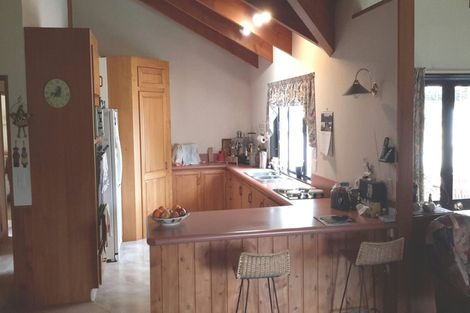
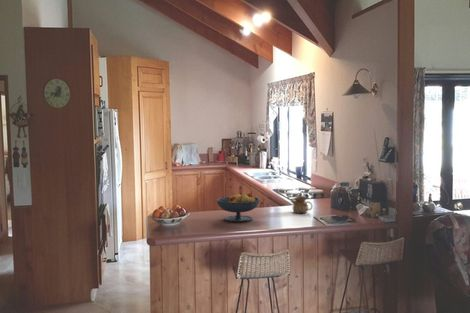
+ teapot (301, 202)
+ fruit bowl (238, 205)
